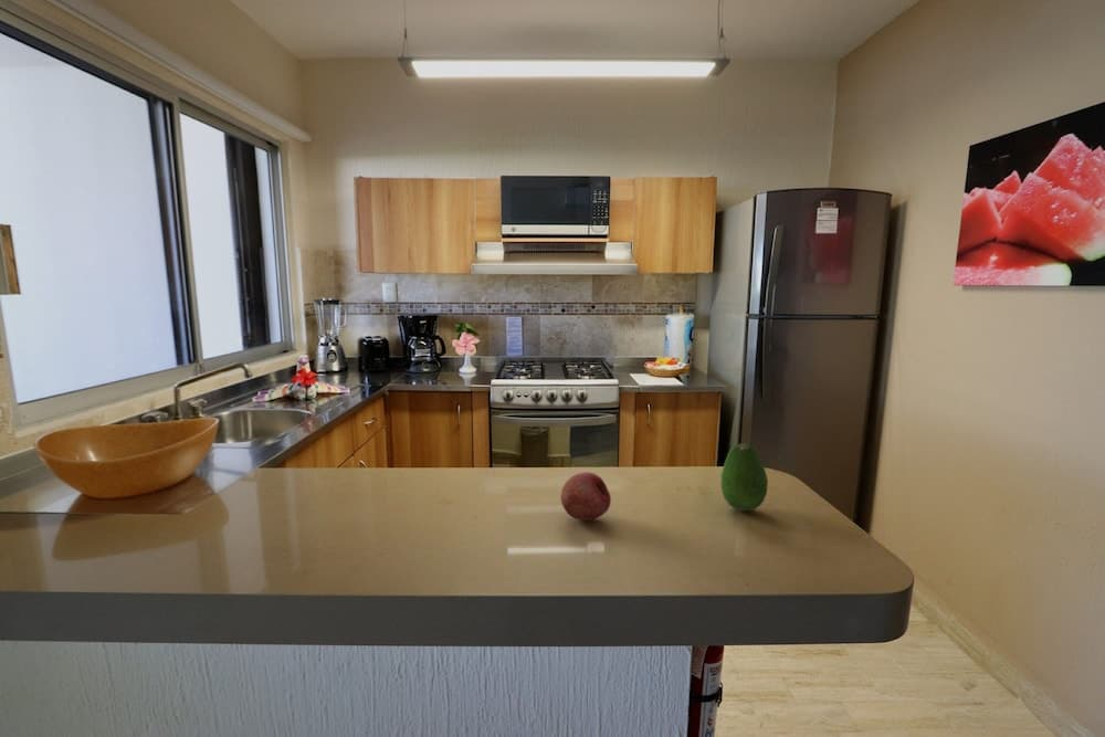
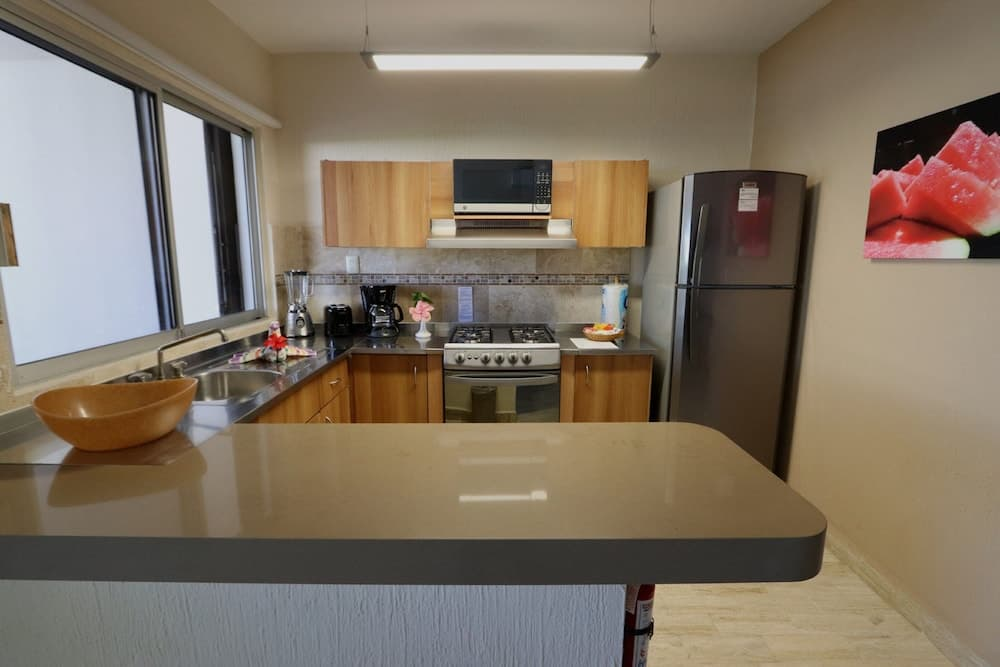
- fruit (744, 477)
- fruit (585, 495)
